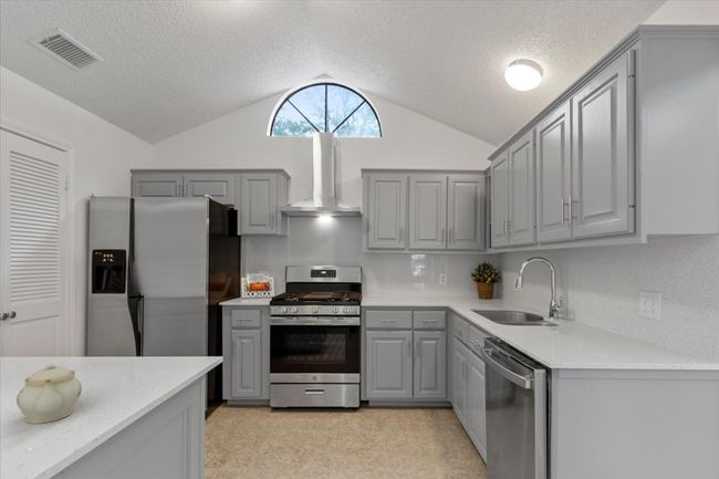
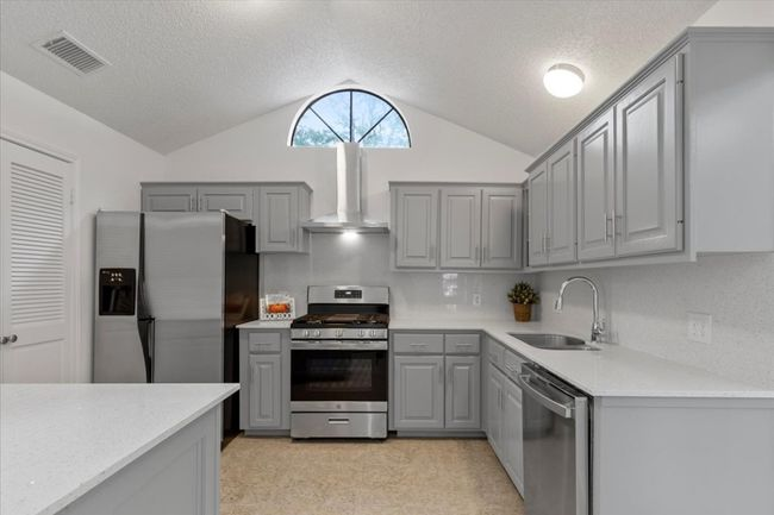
- teapot (50, 388)
